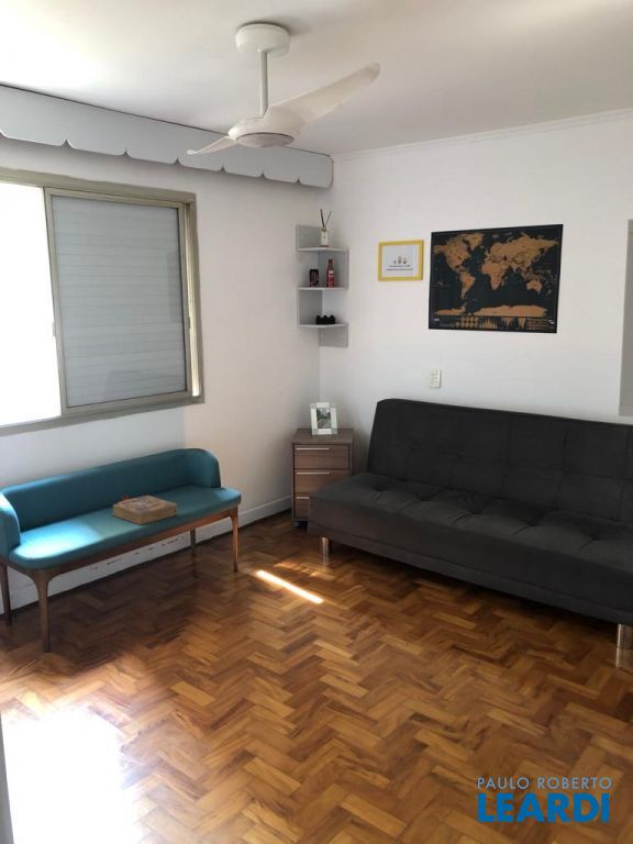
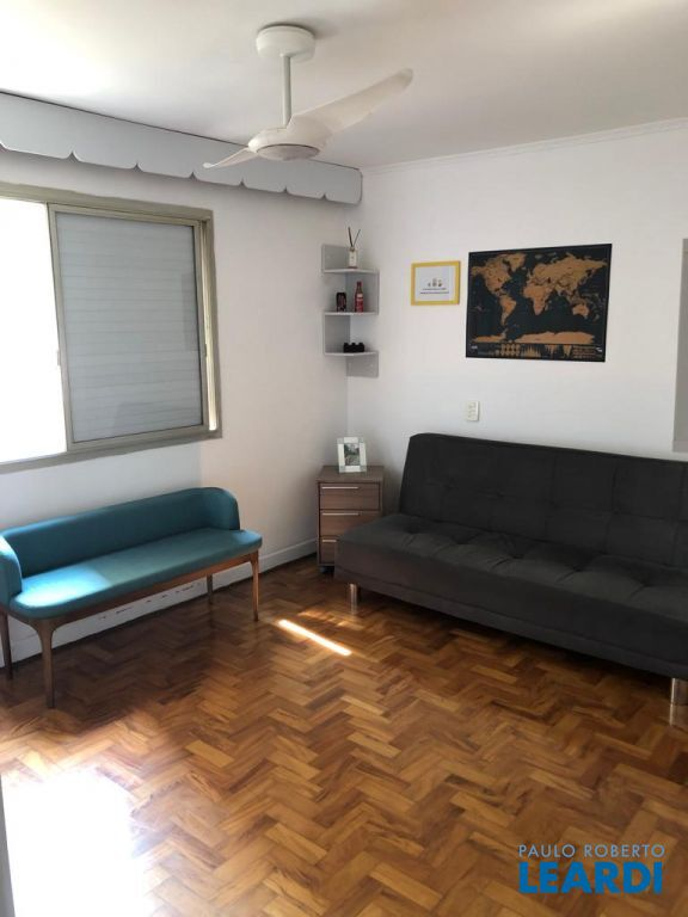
- book (142, 507)
